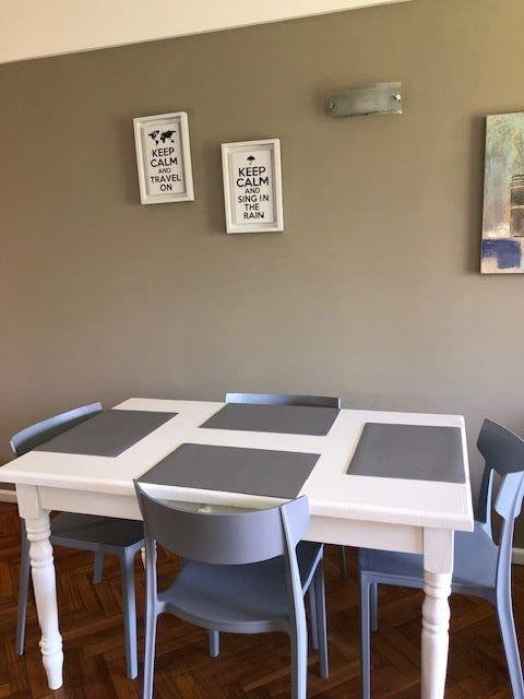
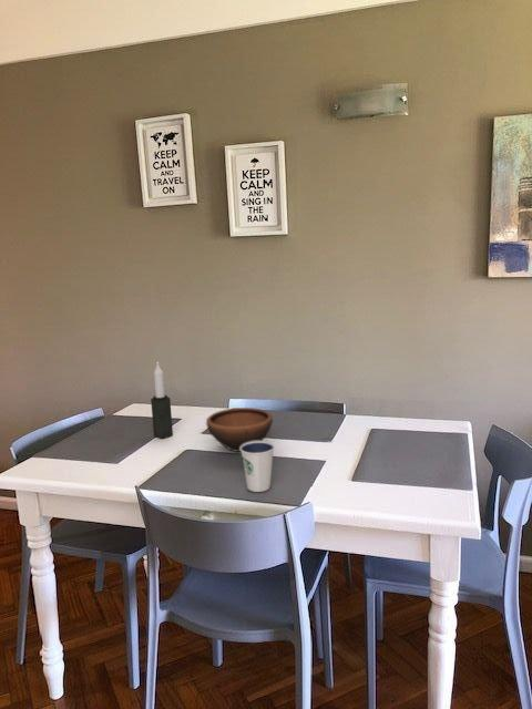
+ bowl (239, 432)
+ candle (160, 399)
+ dixie cup (257, 466)
